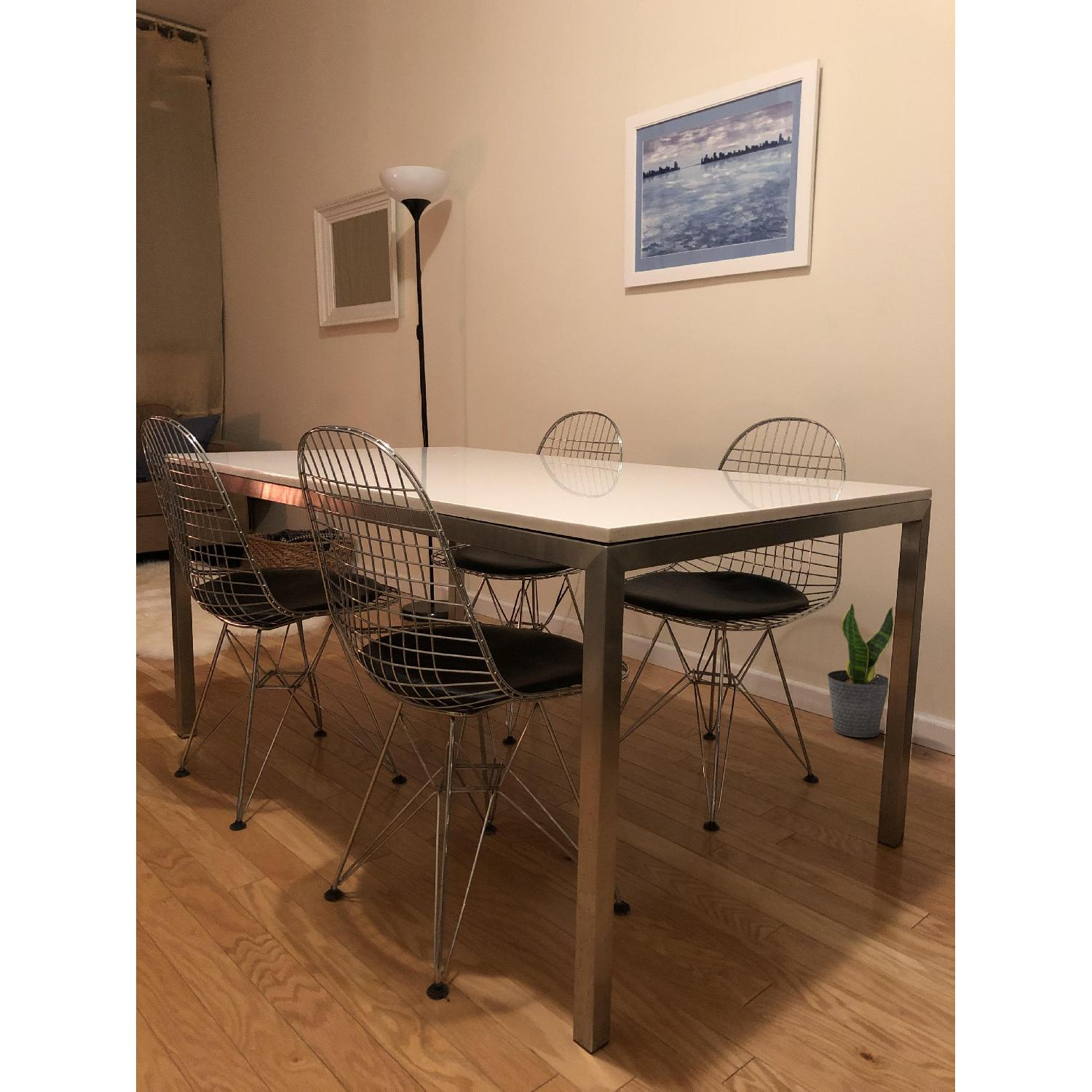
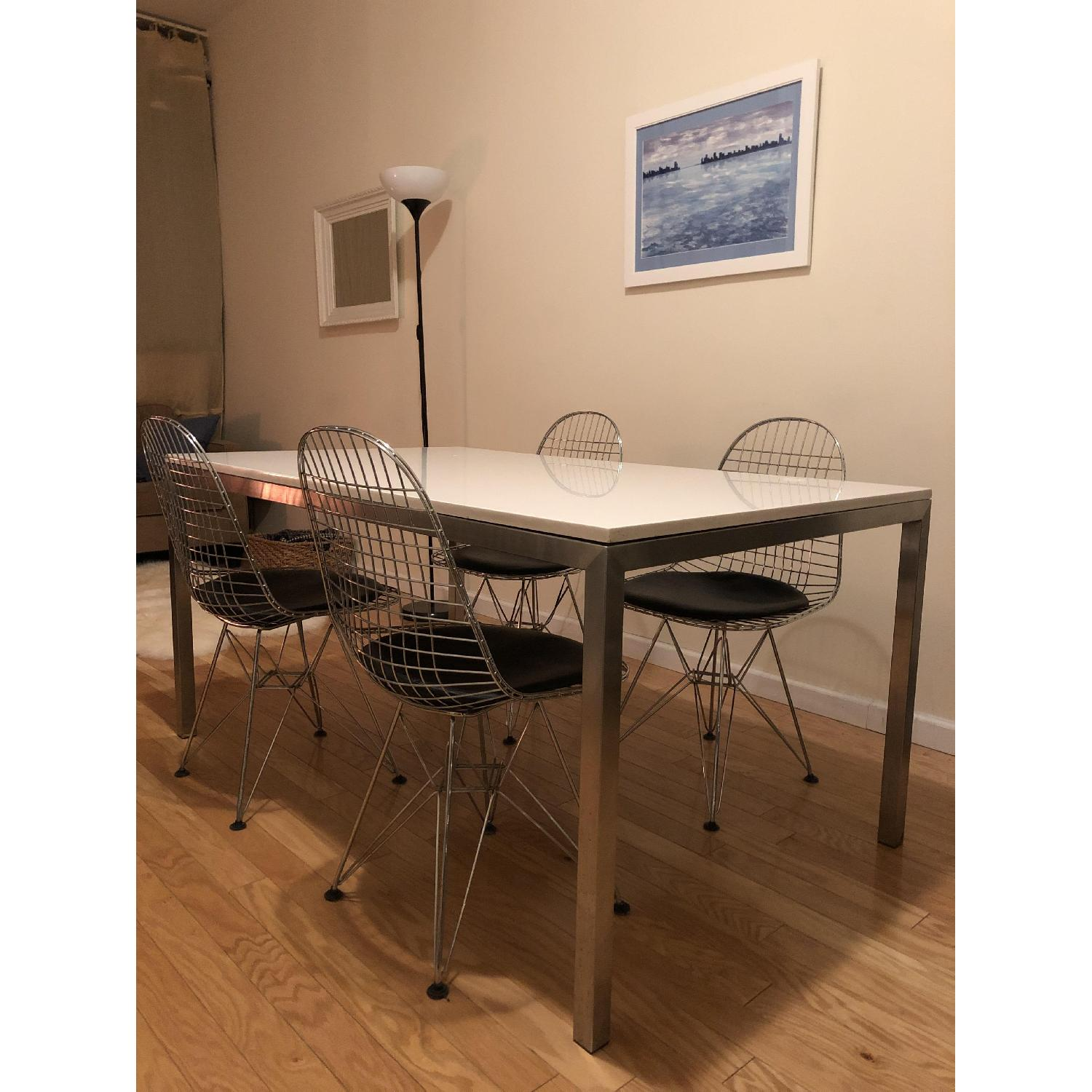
- potted plant (858, 665)
